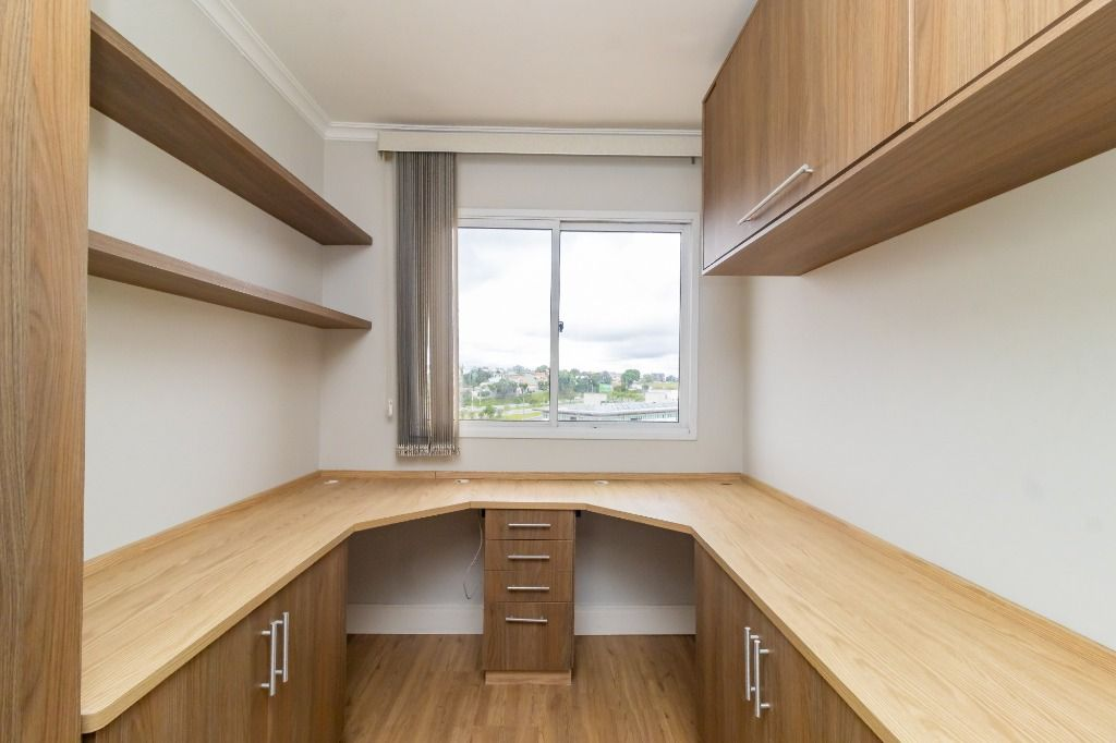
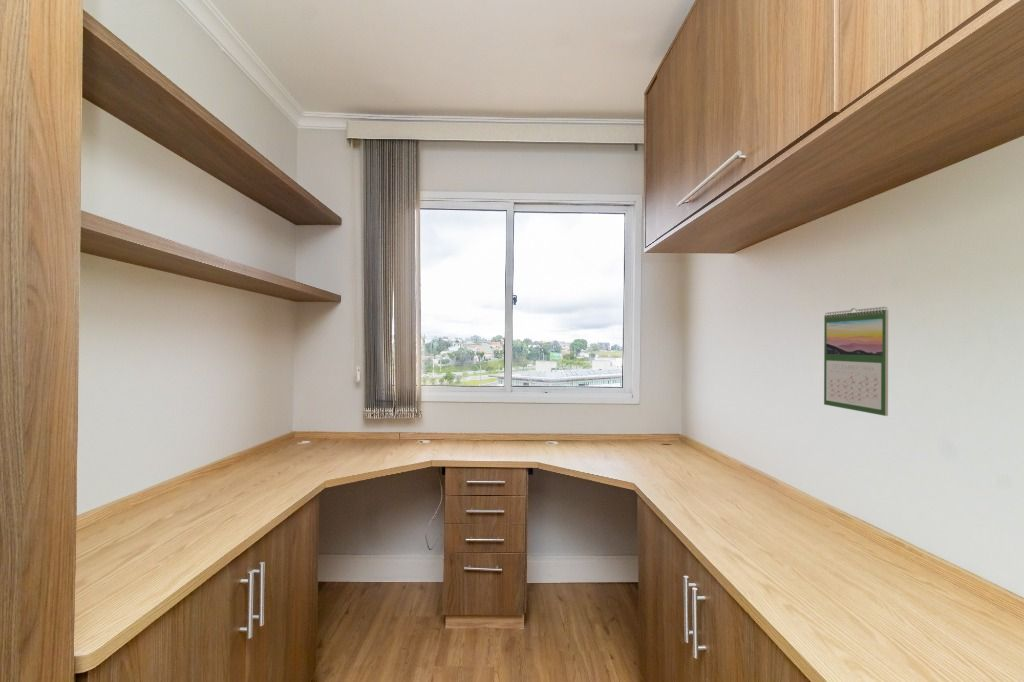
+ calendar (853, 358)
